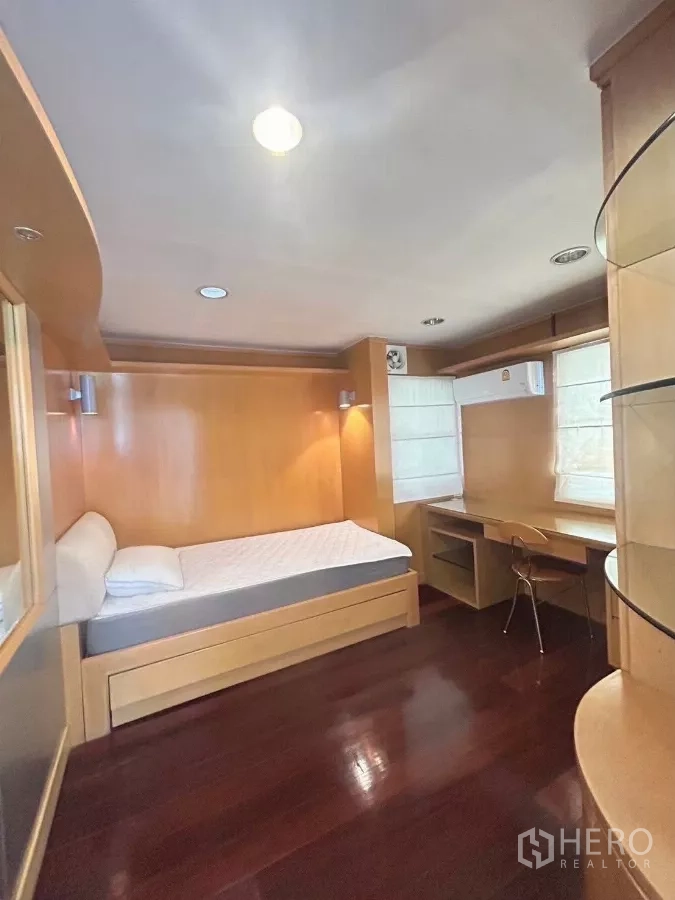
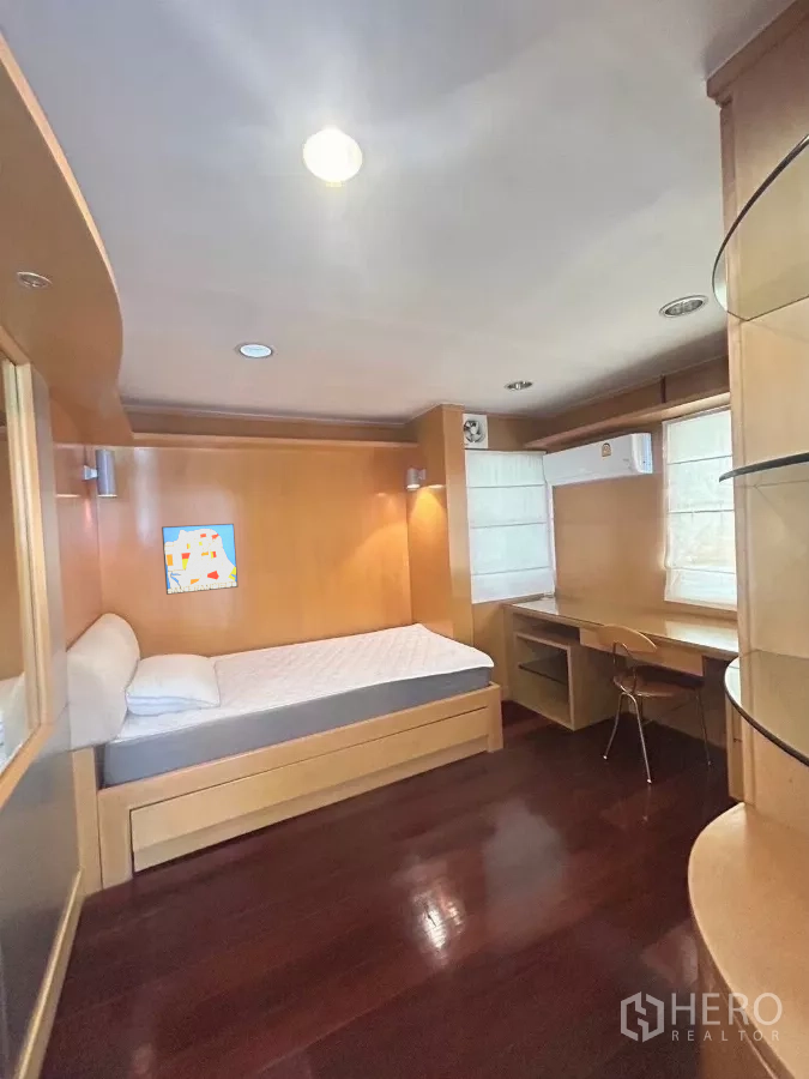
+ wall art (200, 557)
